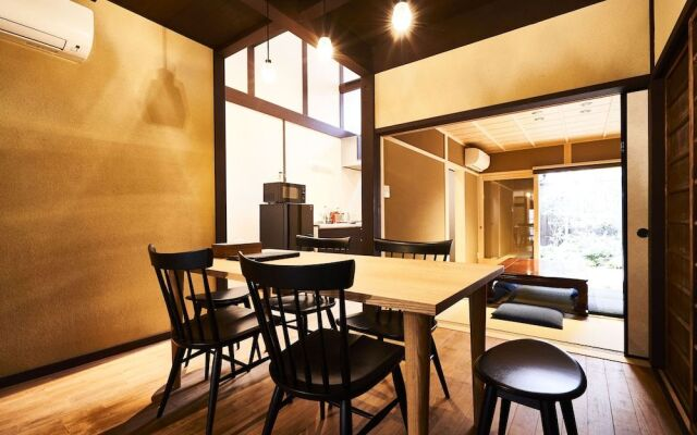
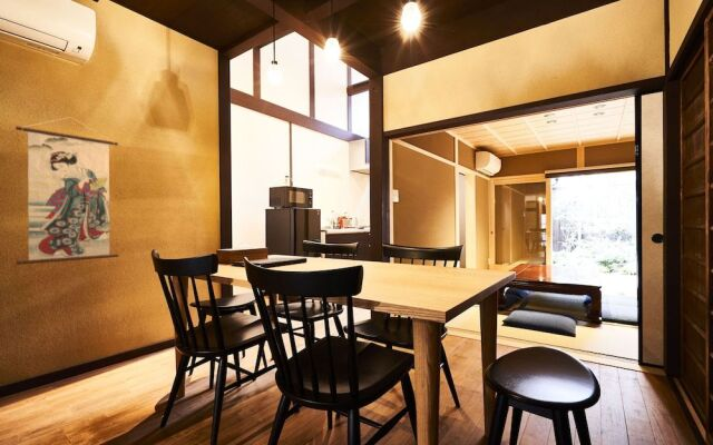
+ wall scroll (71, 188)
